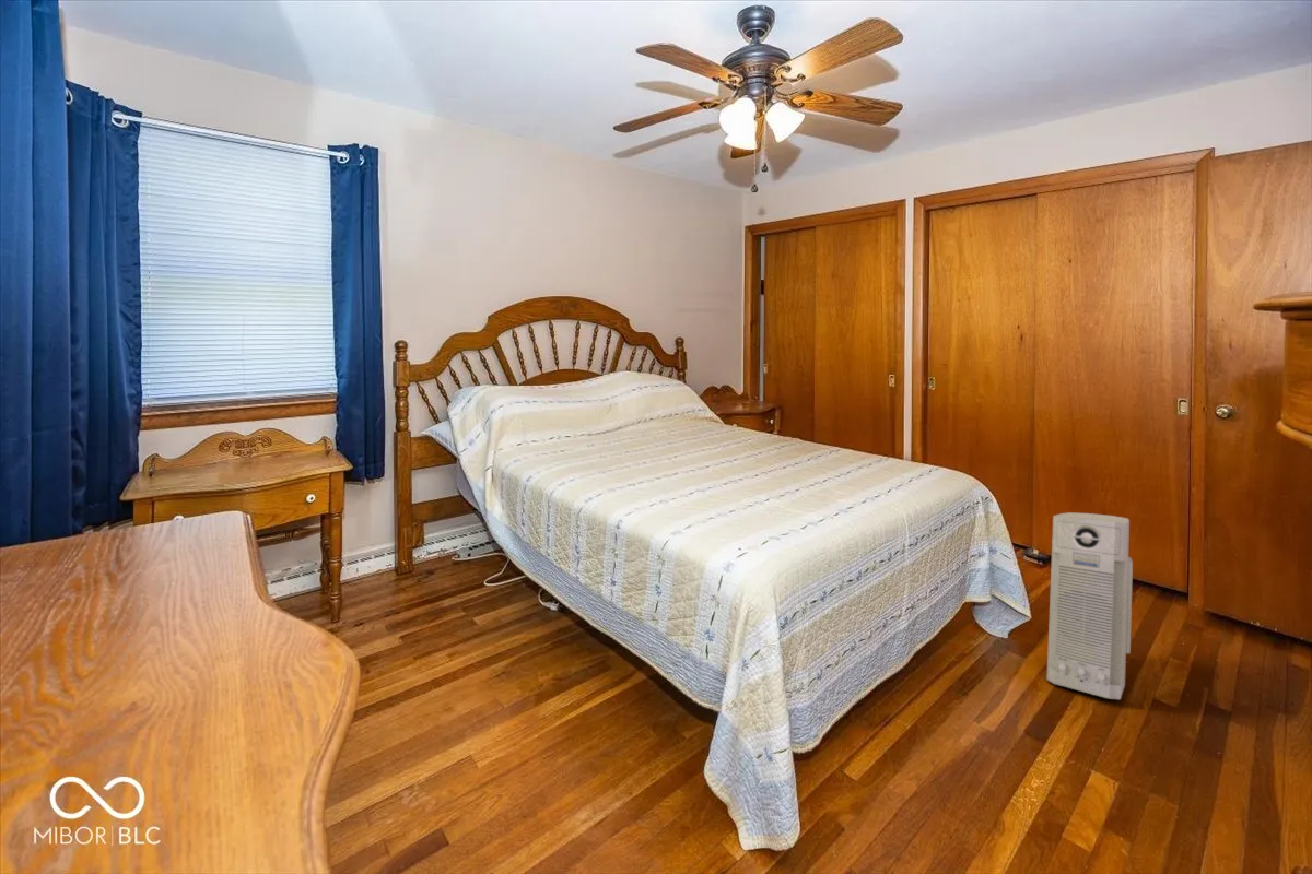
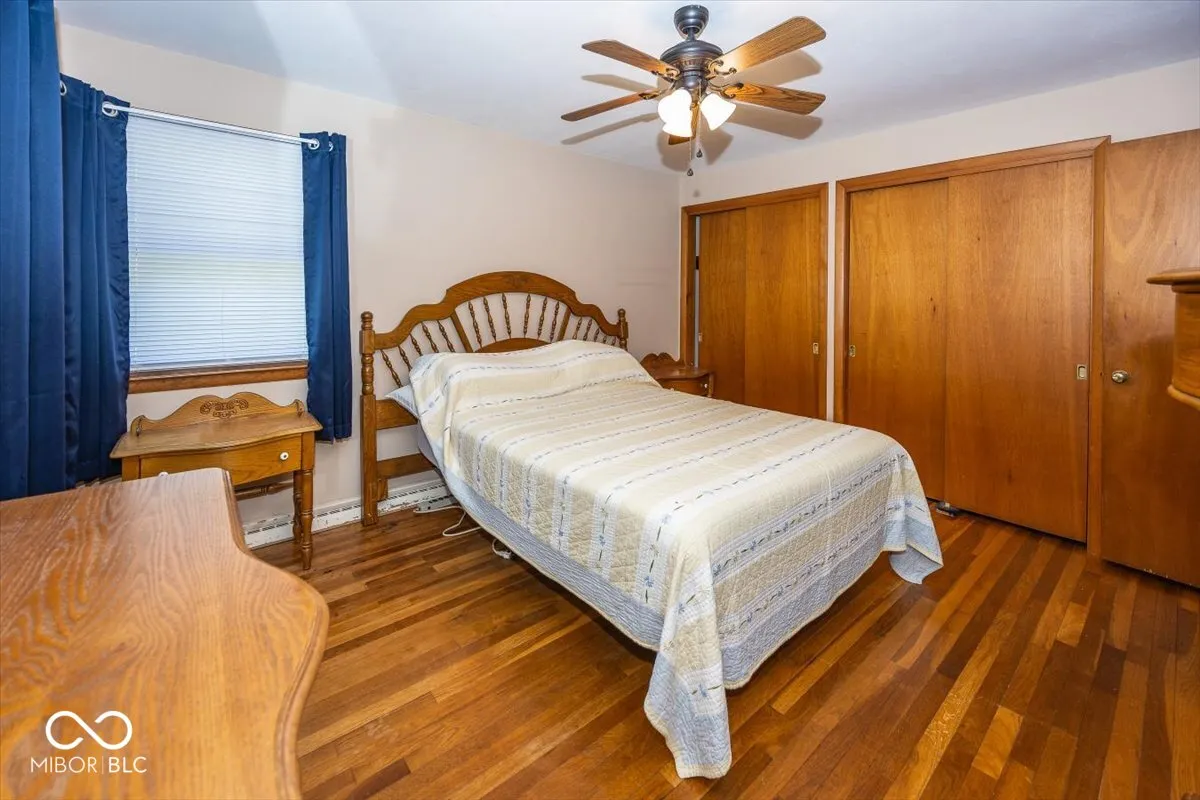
- air purifier (1091, 597)
